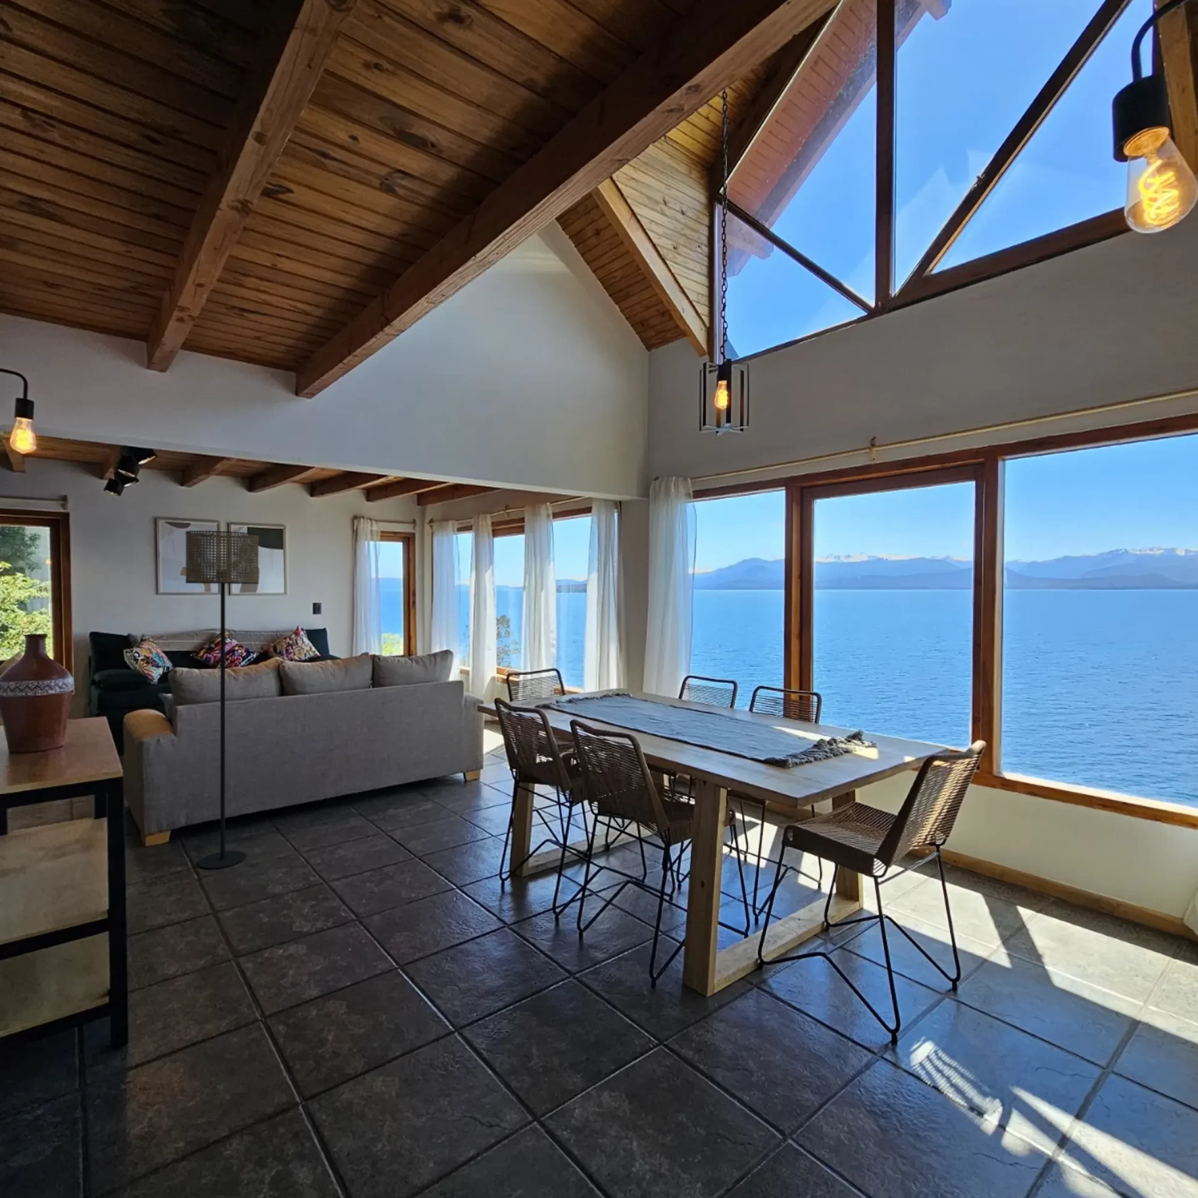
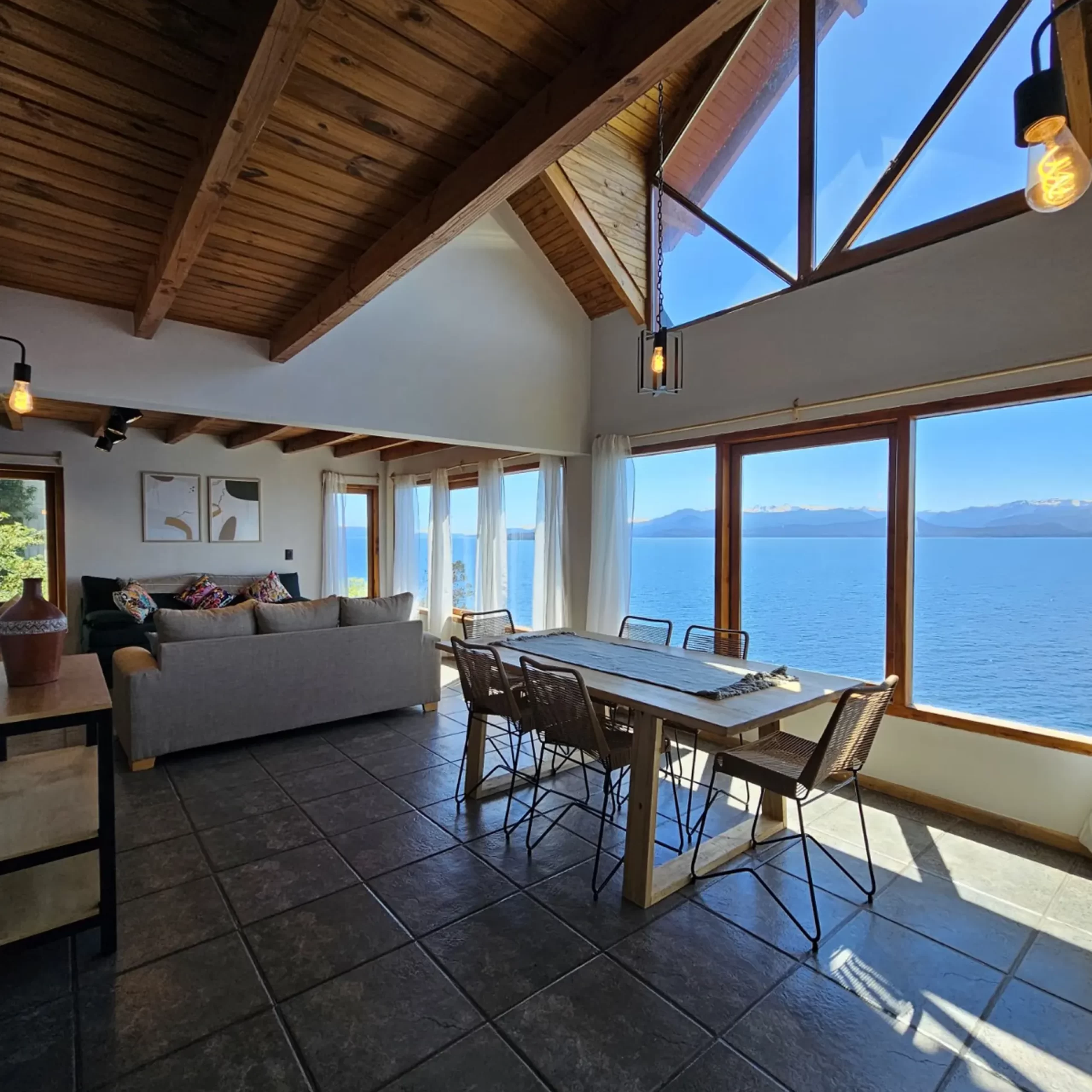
- floor lamp (223, 698)
